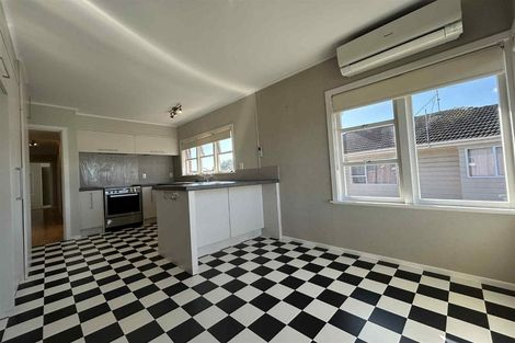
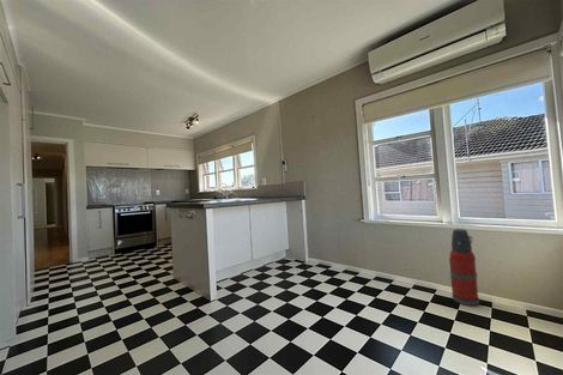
+ fire extinguisher (462, 264)
